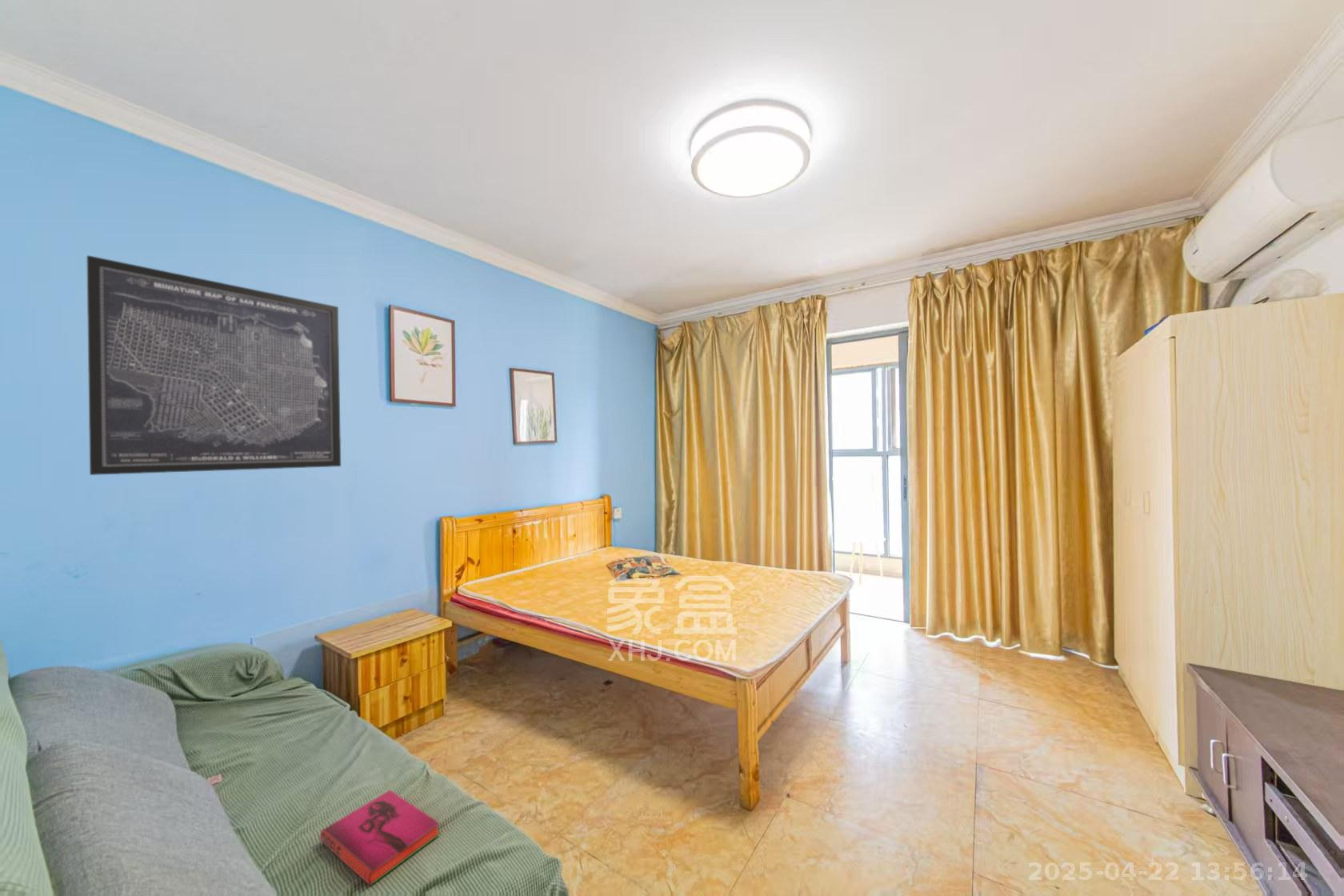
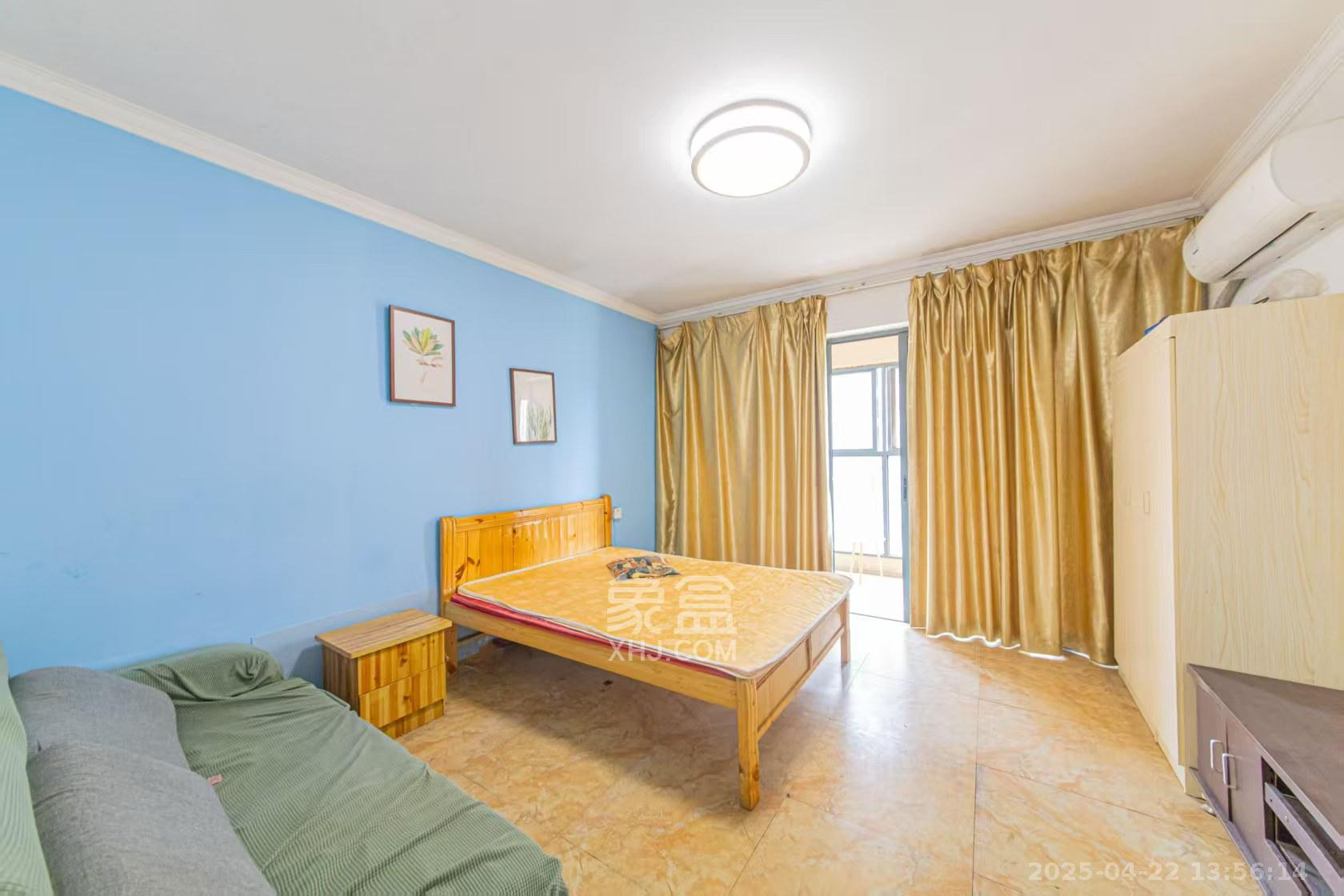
- hardback book (380, 833)
- wall art (233, 378)
